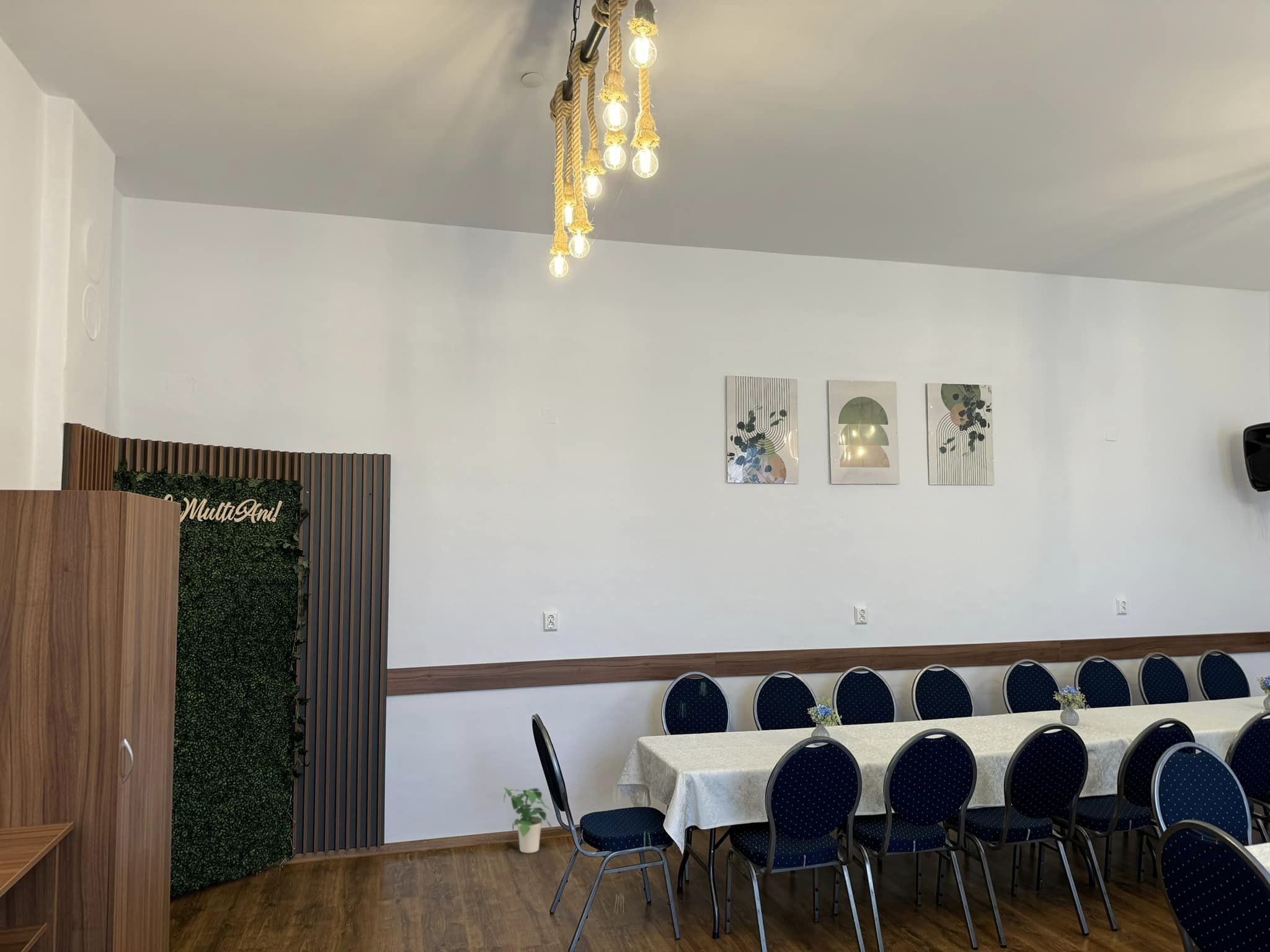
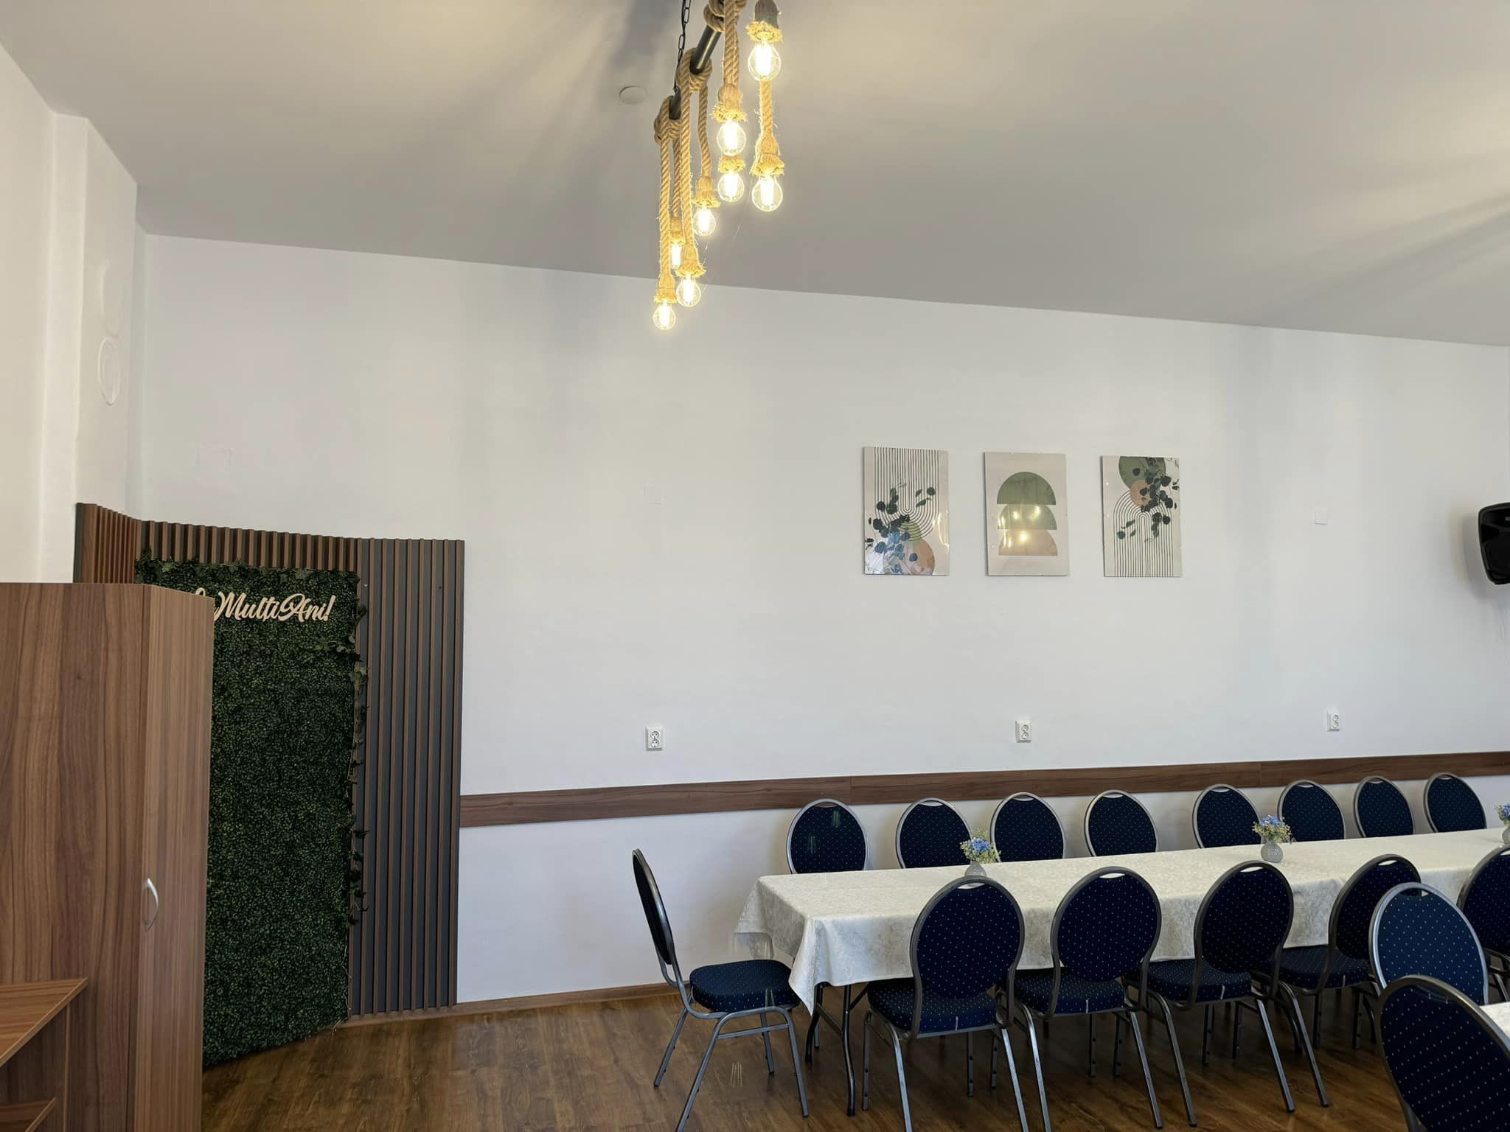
- potted plant (527, 818)
